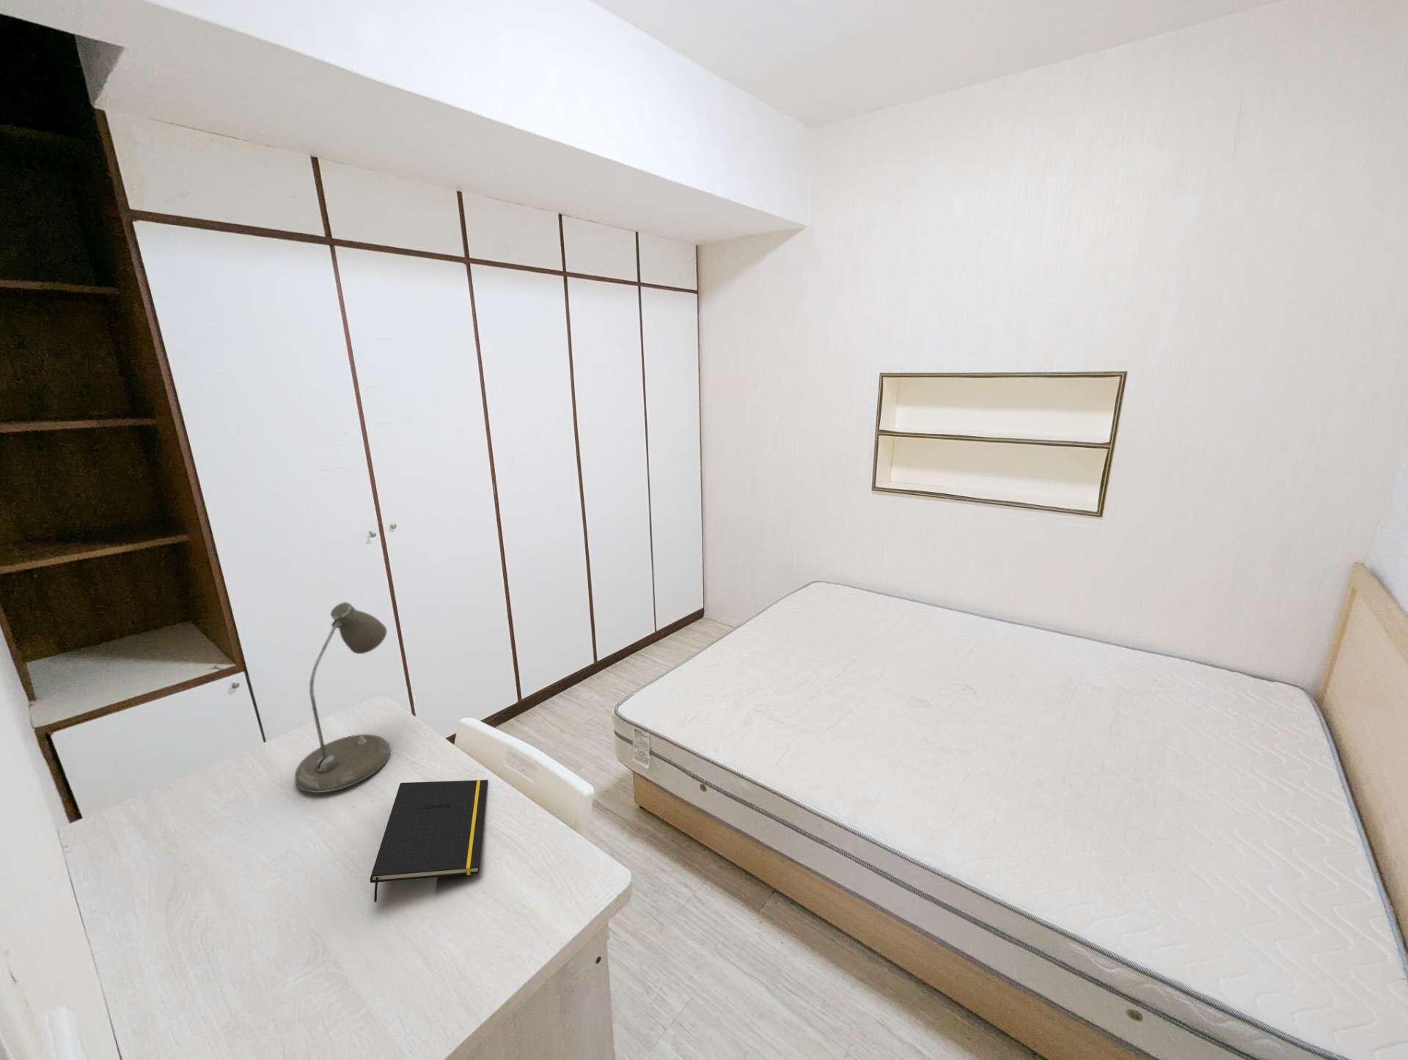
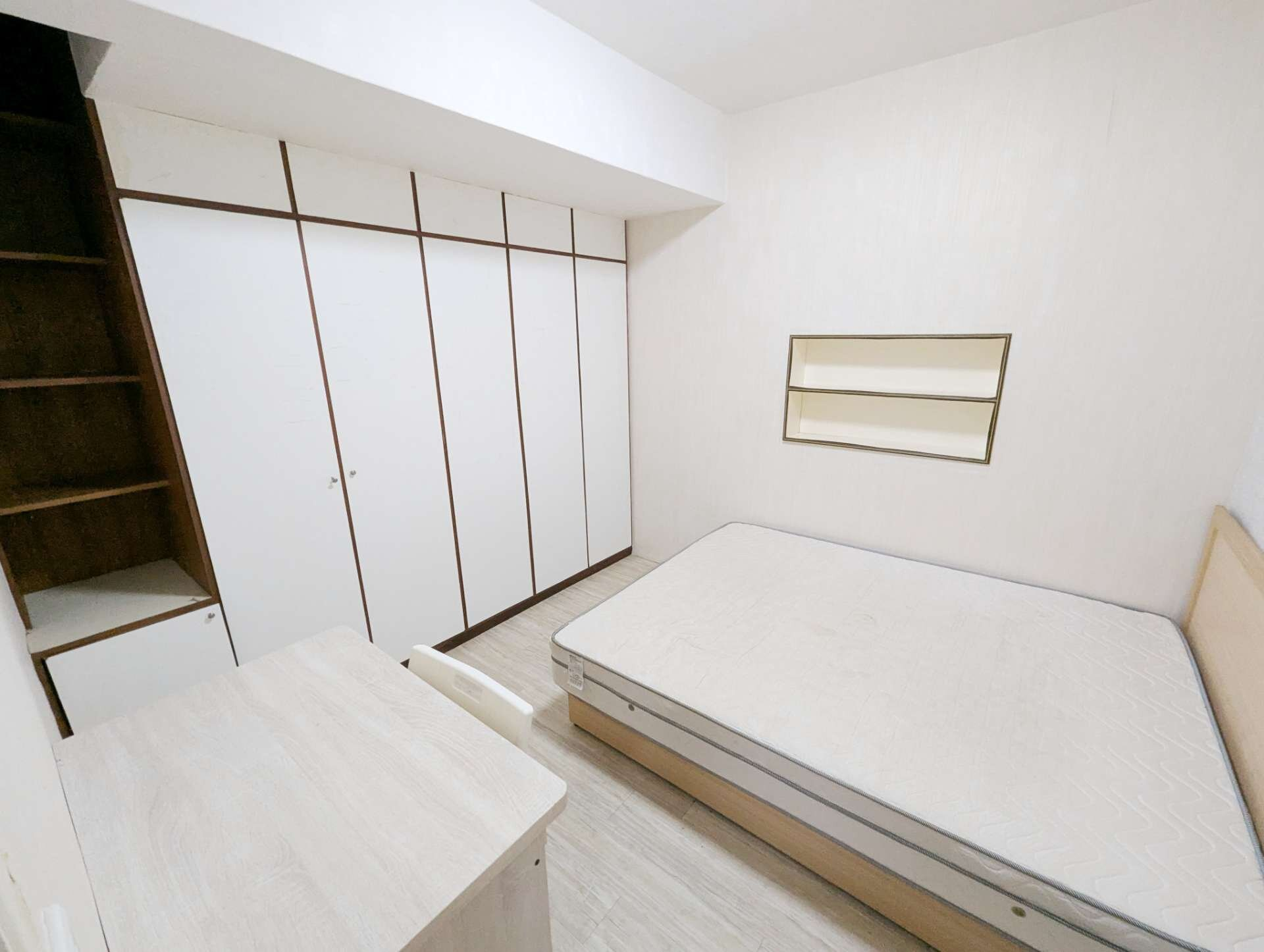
- notepad (437, 825)
- desk lamp (313, 686)
